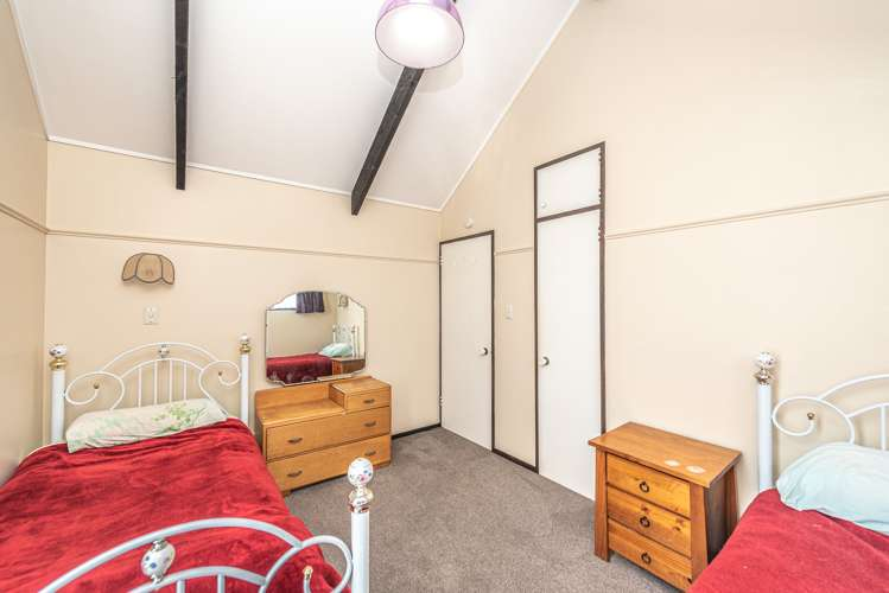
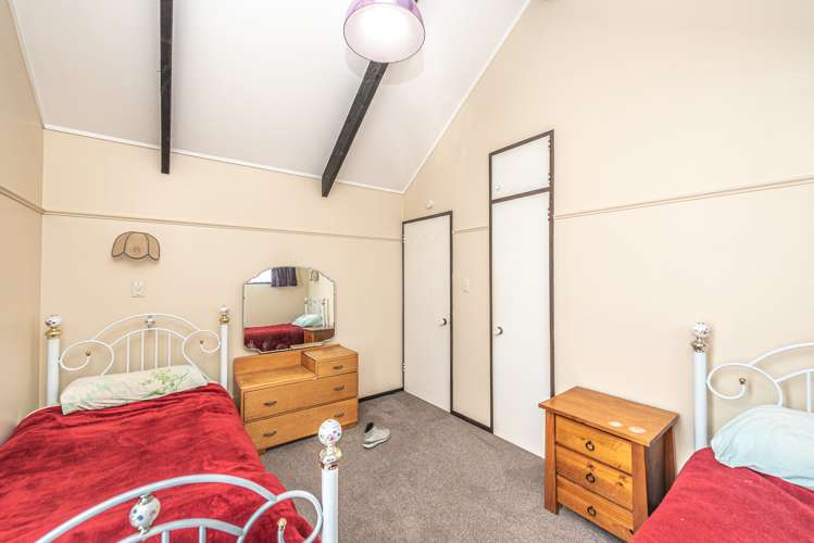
+ sneaker (377, 431)
